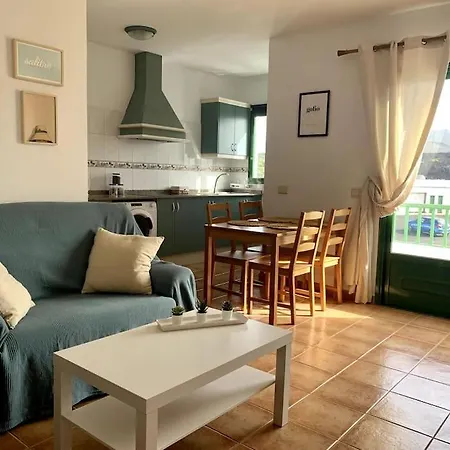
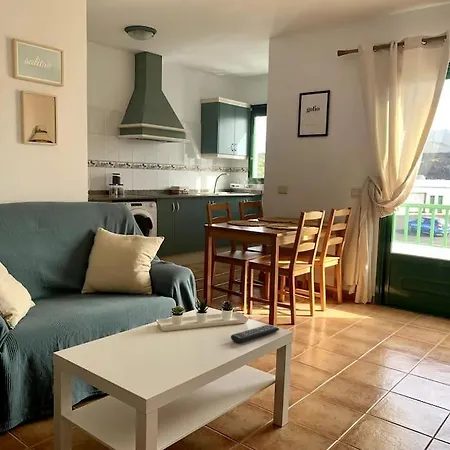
+ remote control (255, 333)
